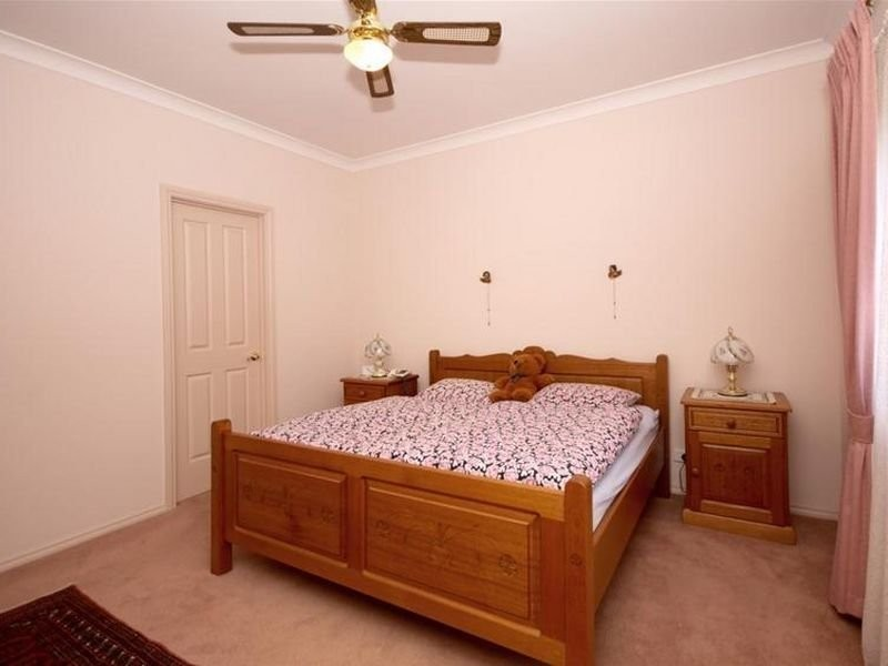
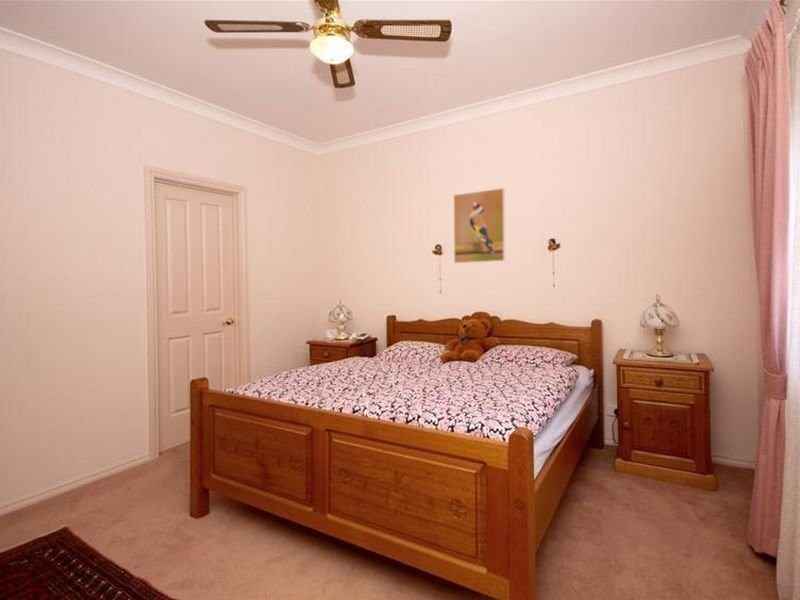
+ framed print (478, 227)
